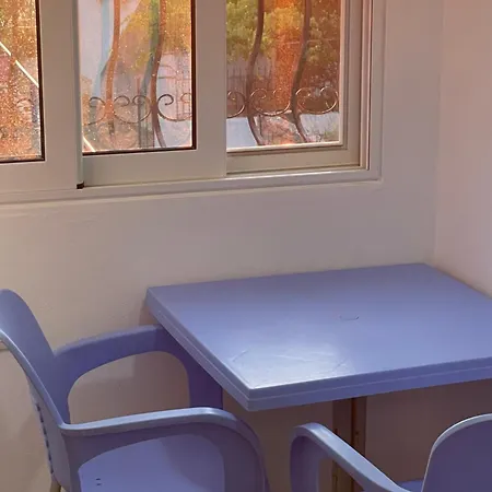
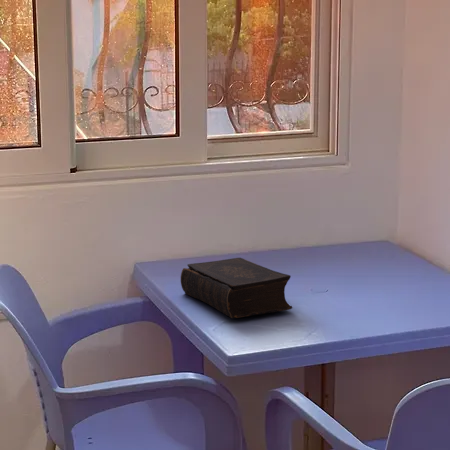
+ book (235, 285)
